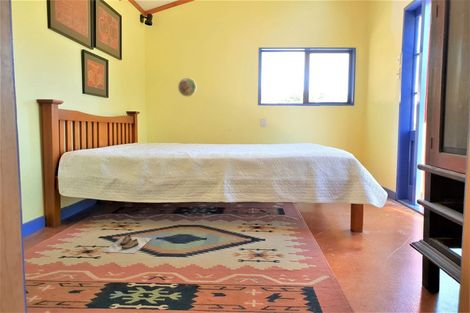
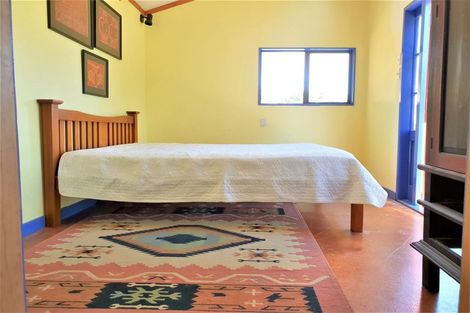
- decorative plate (187, 87)
- shoe (128, 241)
